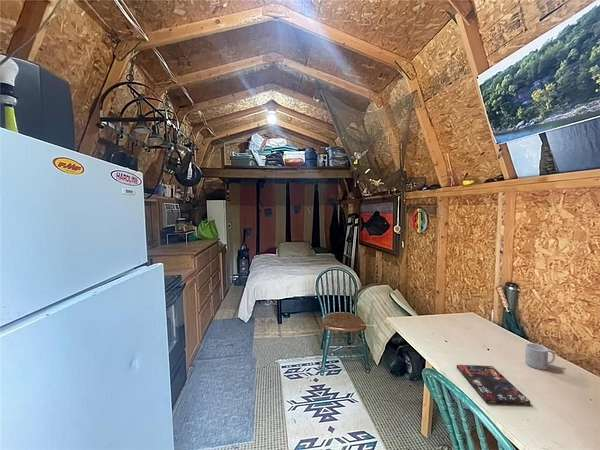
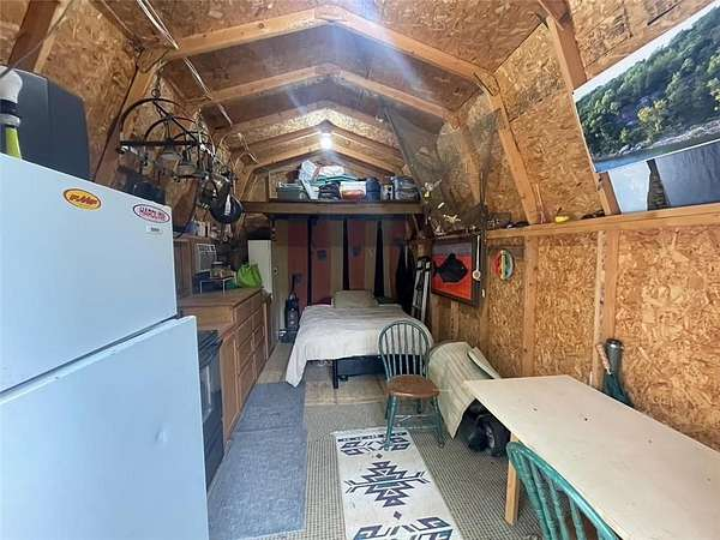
- mug (540, 356)
- book (489, 382)
